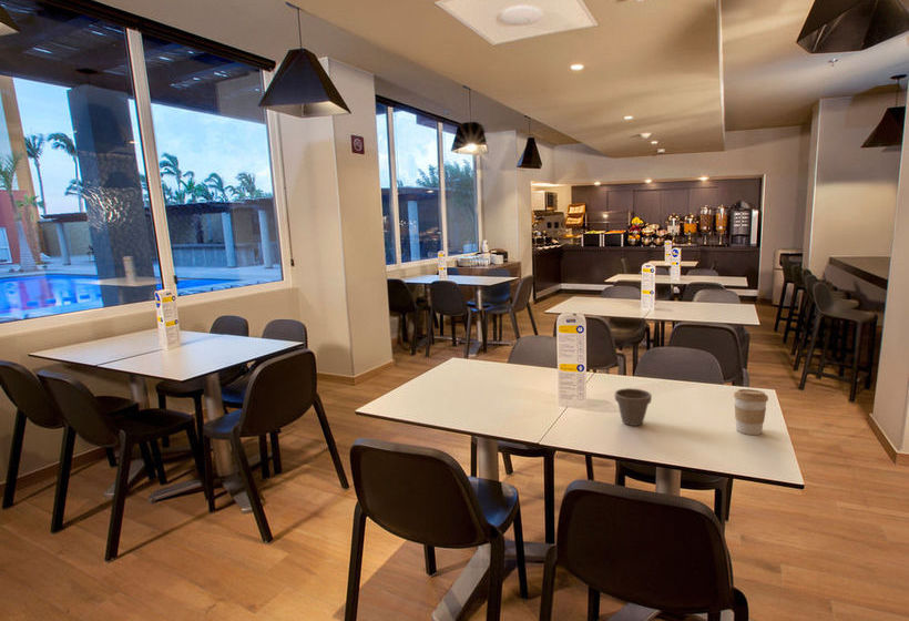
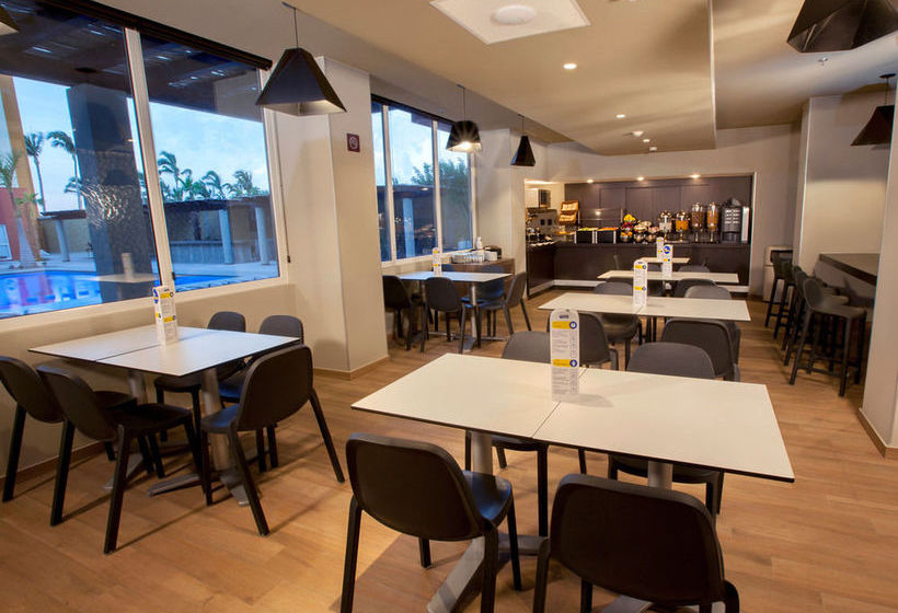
- coffee cup (749, 410)
- flower pot (632, 407)
